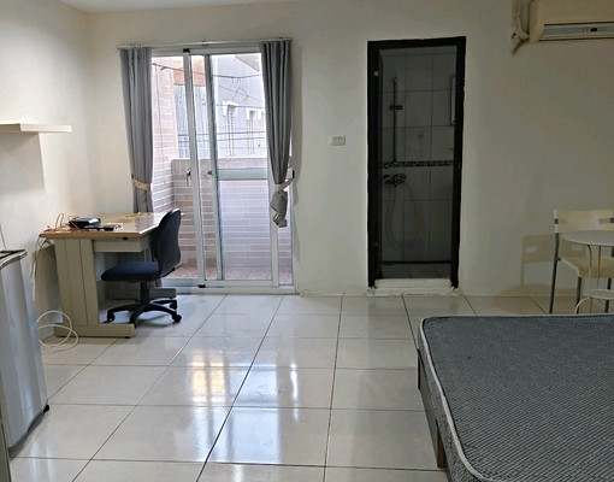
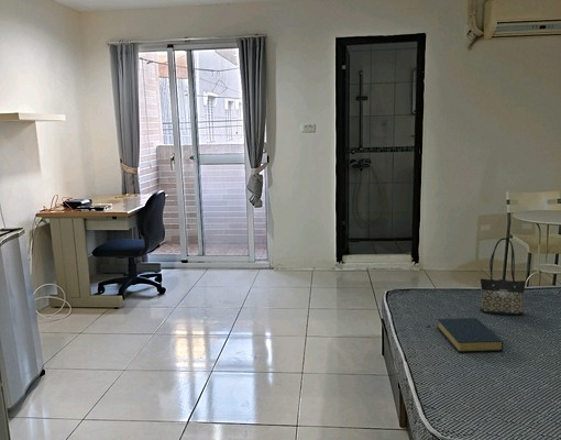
+ tote bag (503, 279)
+ hardback book (468, 333)
